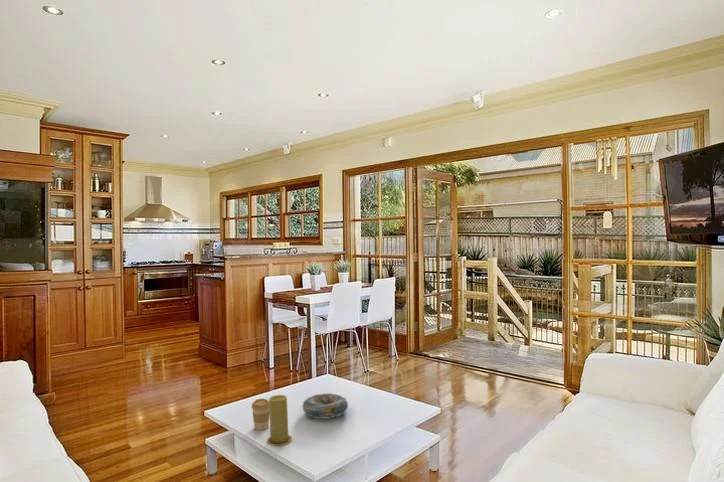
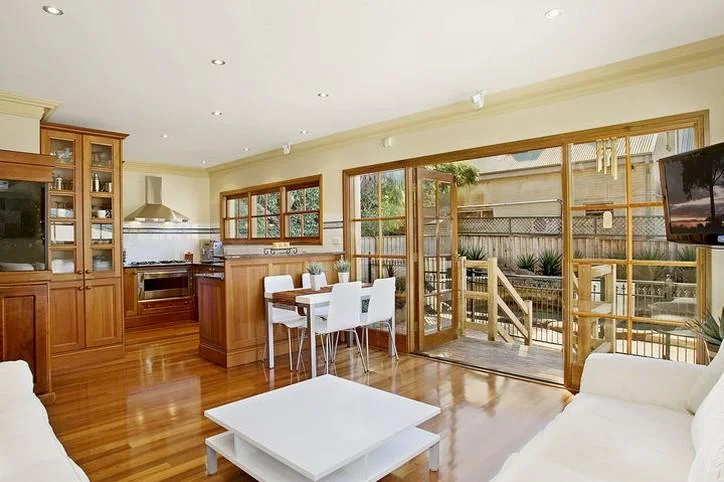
- coffee cup (261, 413)
- decorative bowl (325, 405)
- candle (279, 418)
